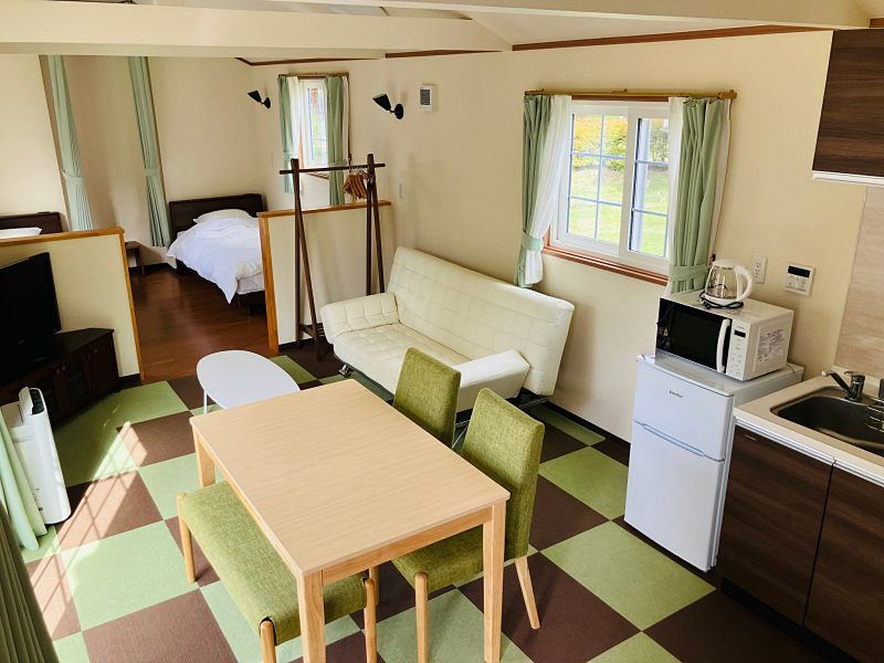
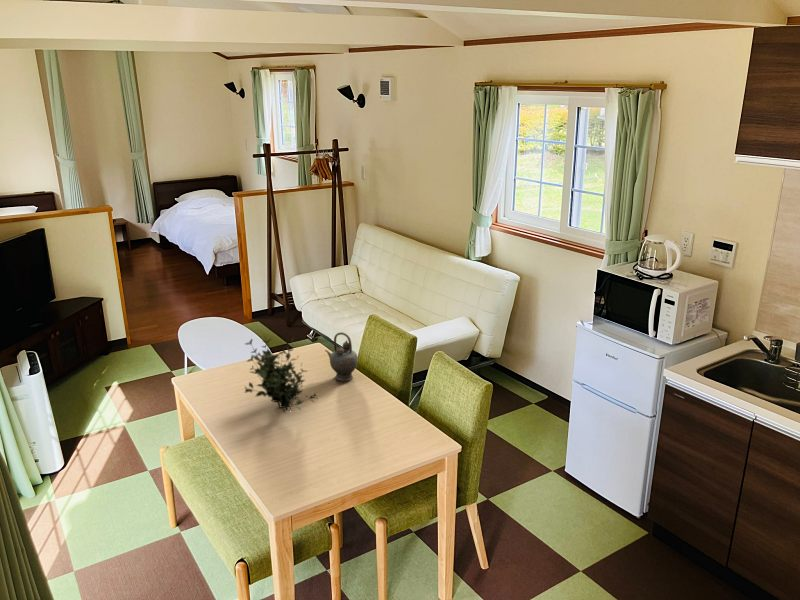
+ teapot (340, 354)
+ plant (277, 376)
